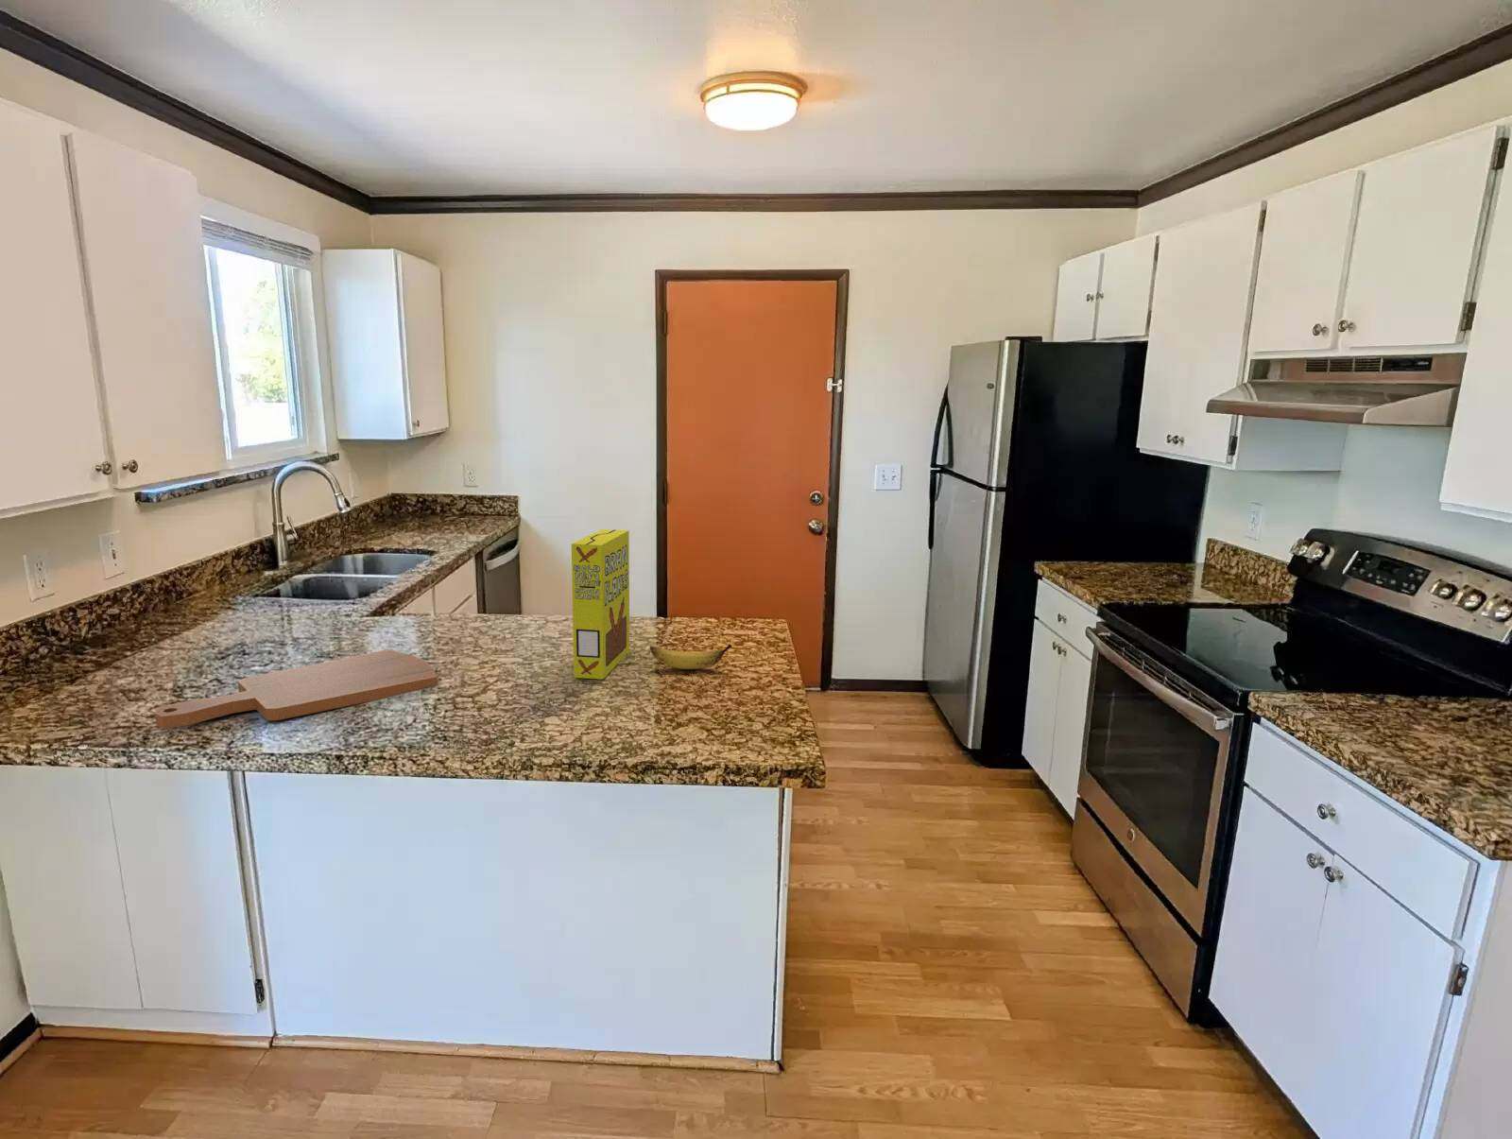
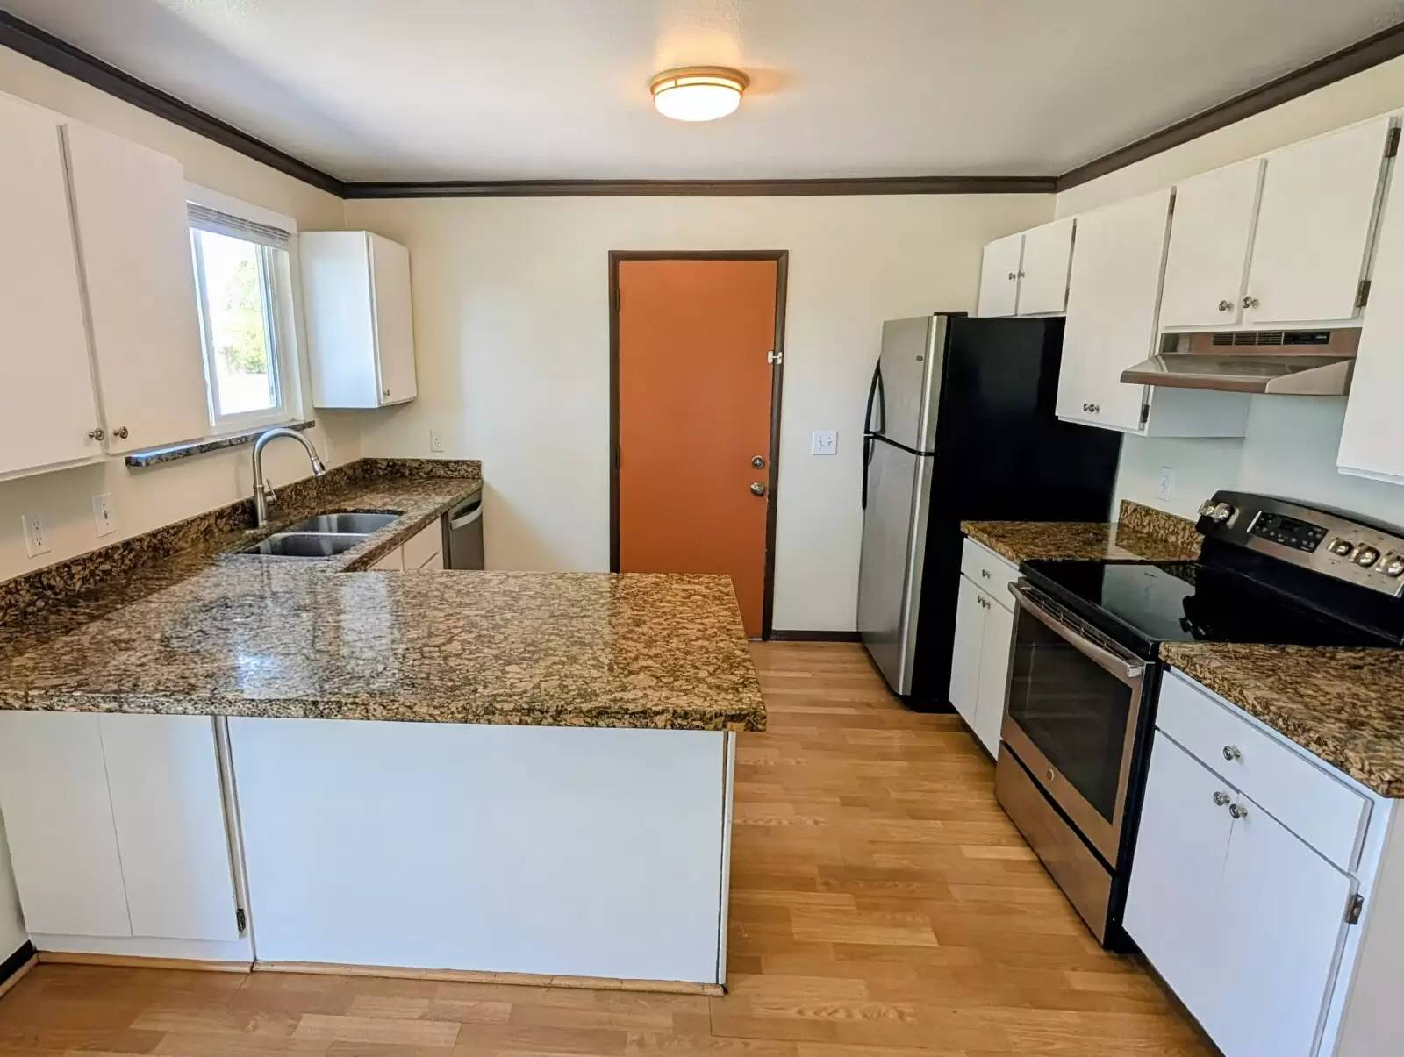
- cutting board (325, 684)
- banana (690, 654)
- cereal box (602, 601)
